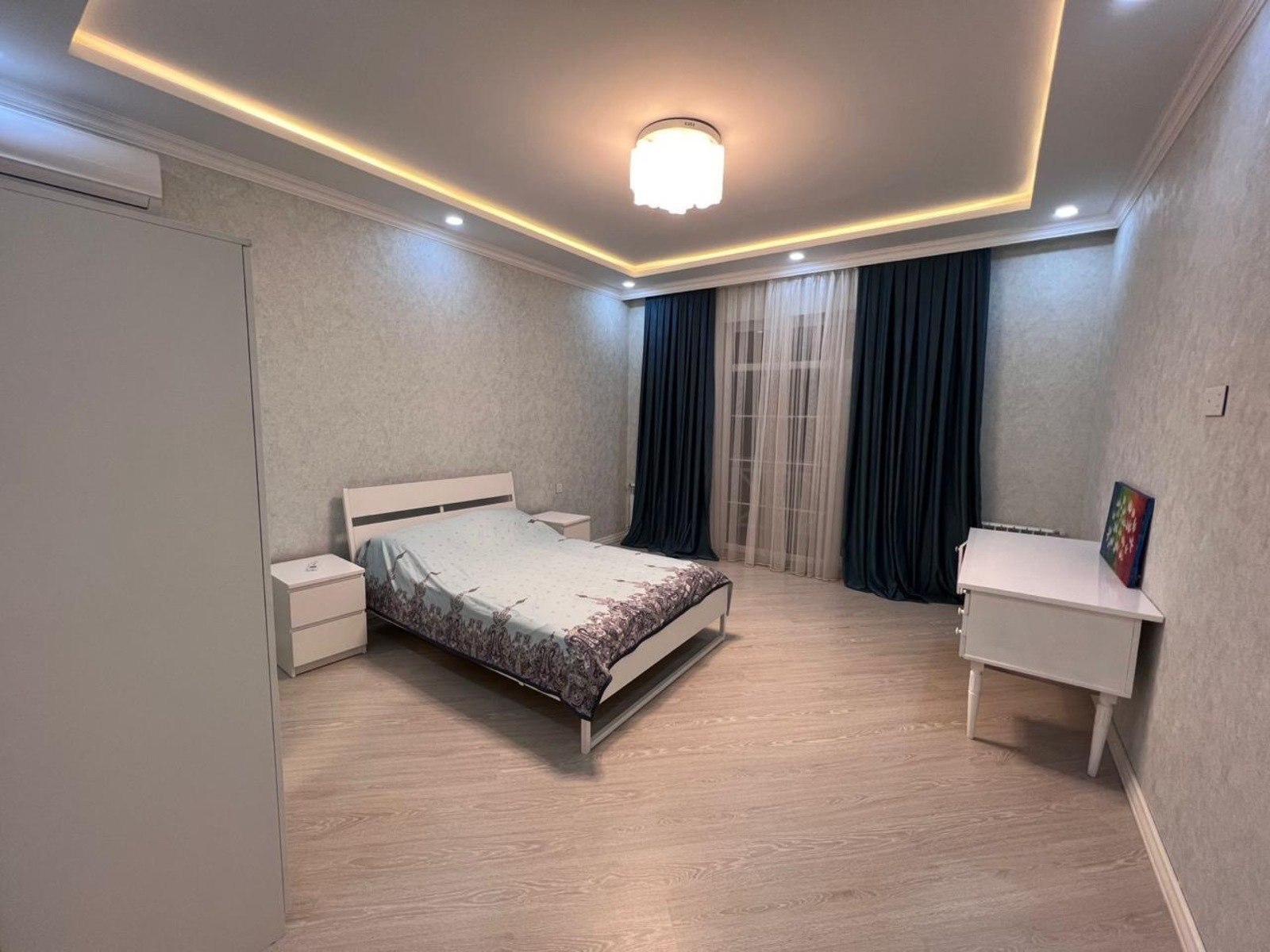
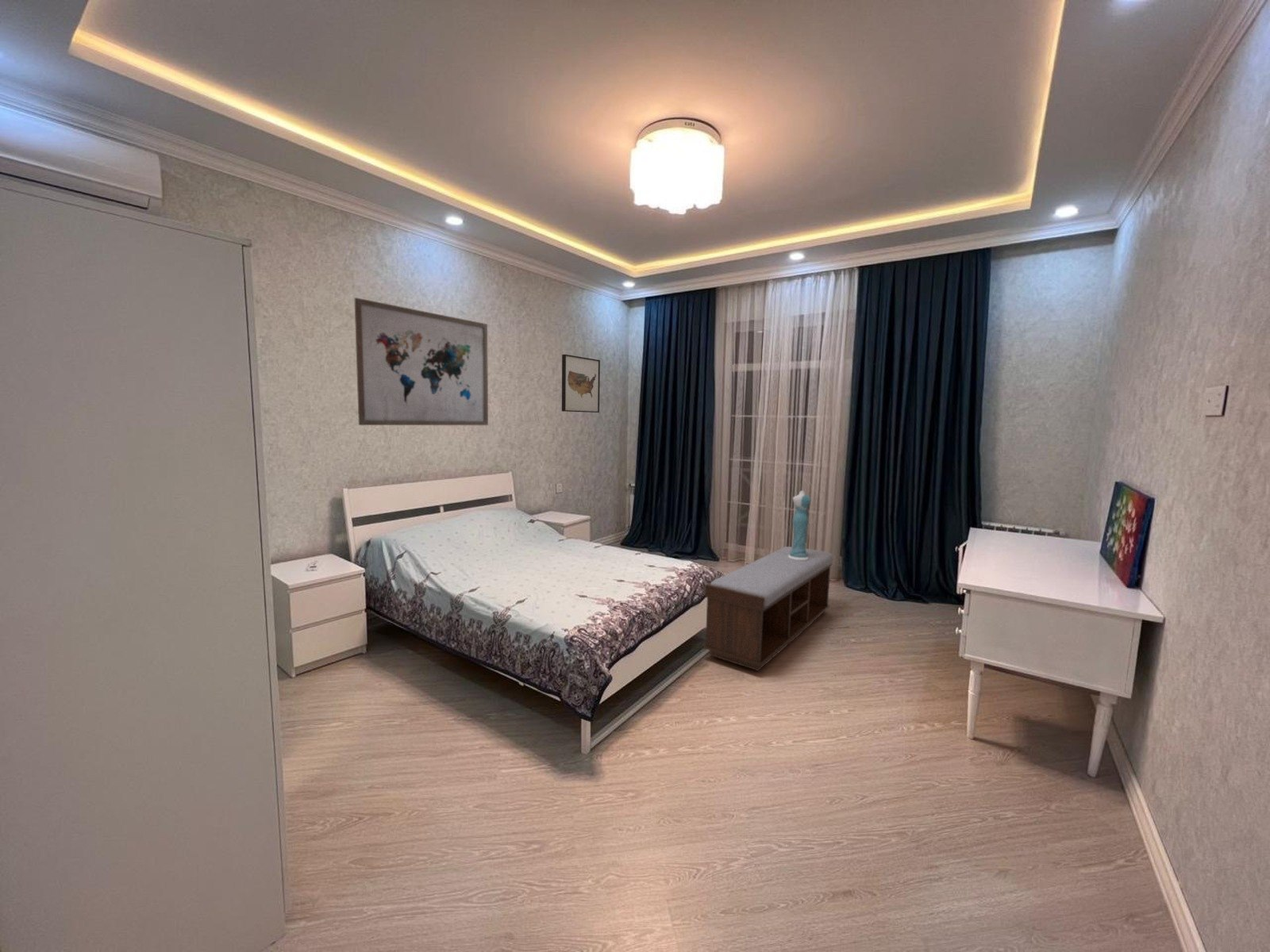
+ wall art (581, 385)
+ dress (799, 524)
+ bench (775, 598)
+ wall art (429, 369)
